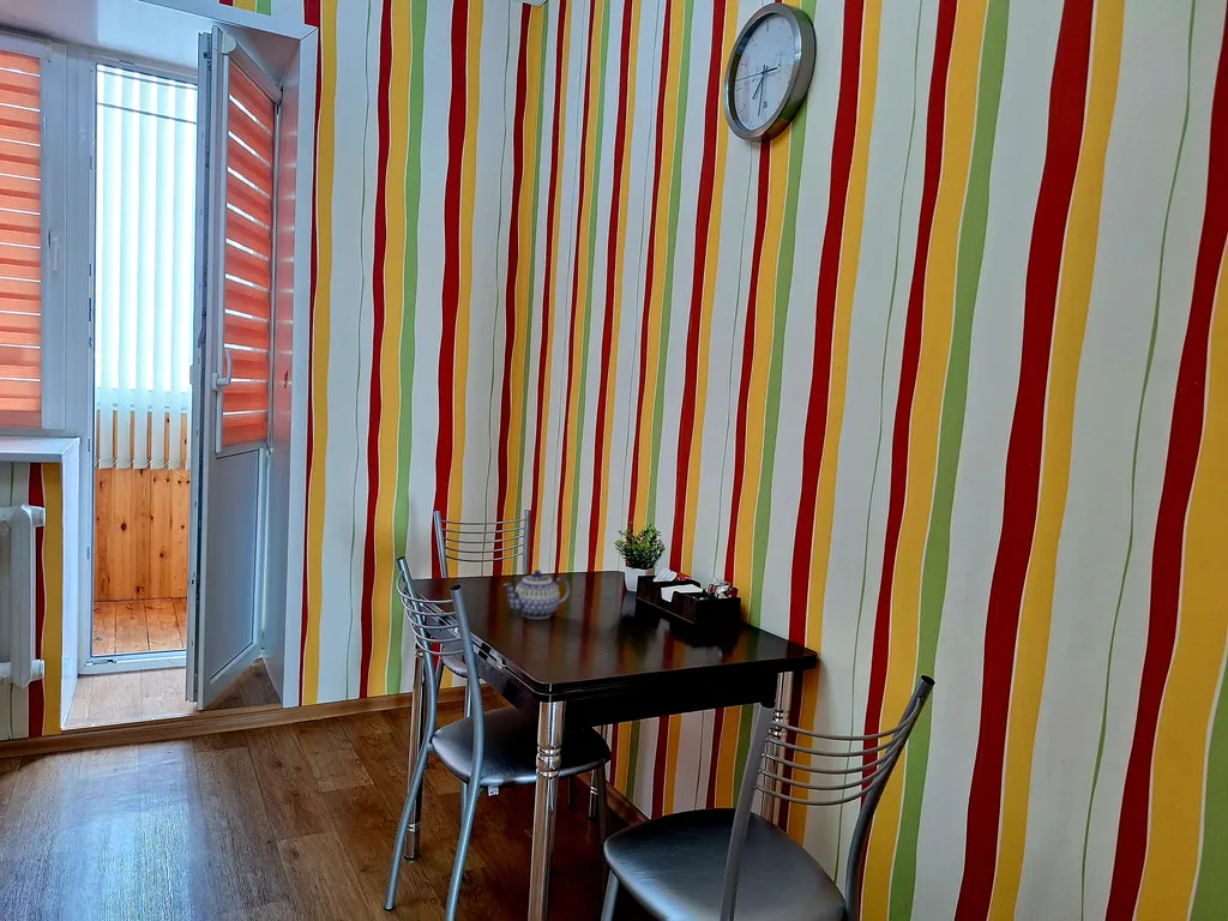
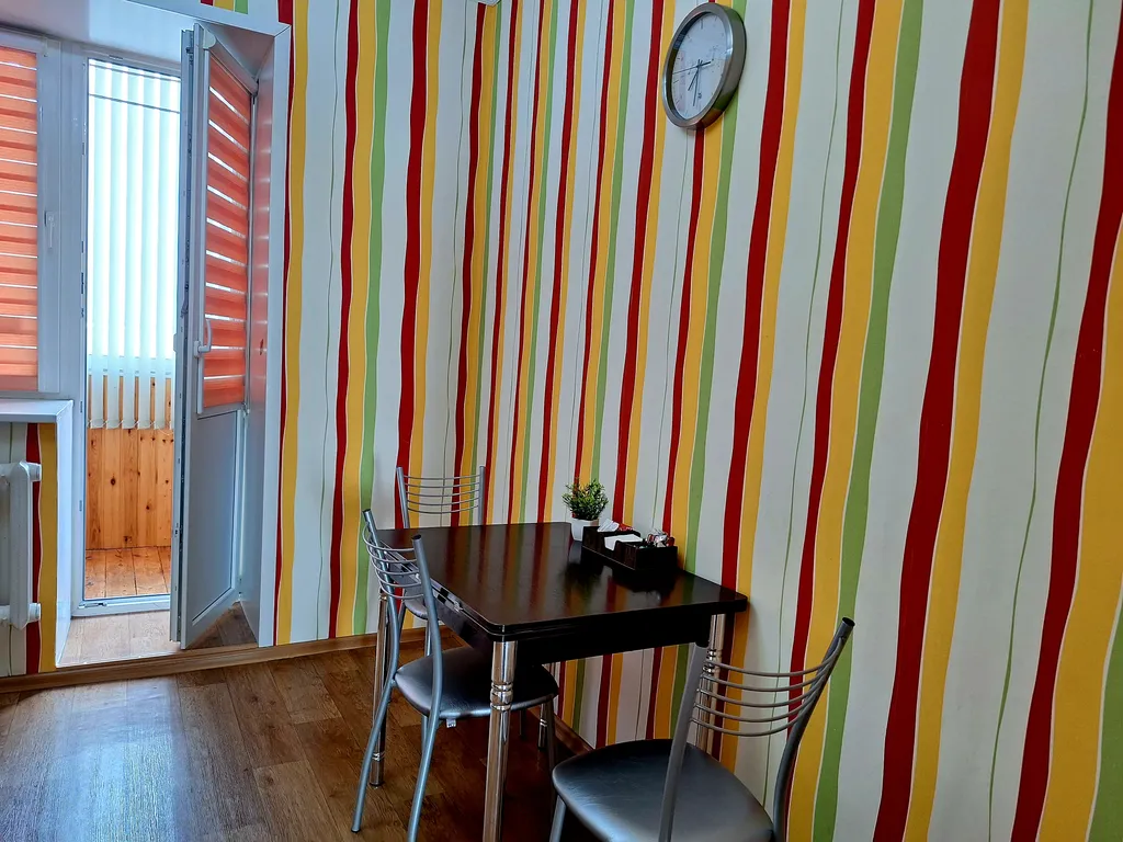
- teapot (536, 592)
